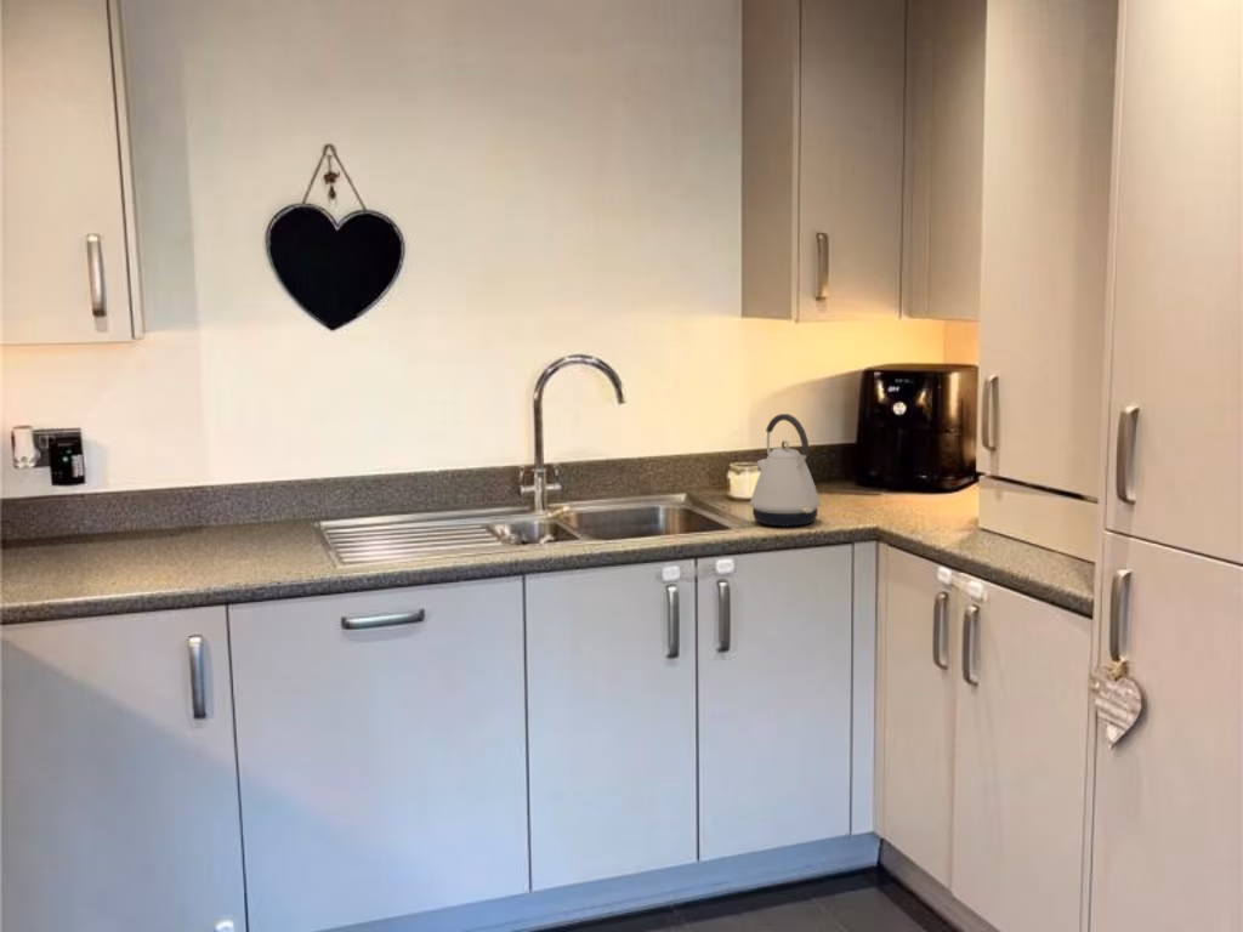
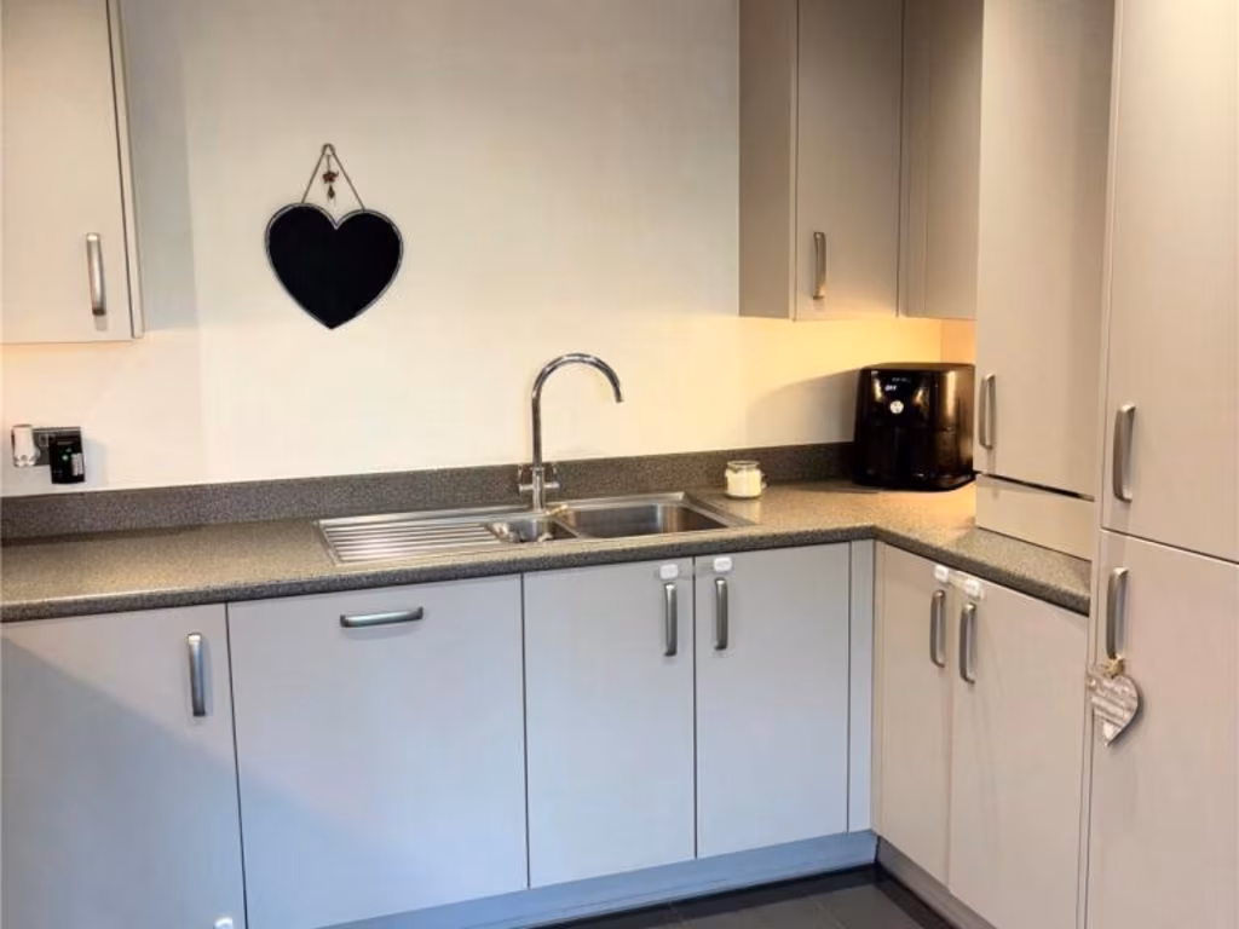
- kettle (783, 467)
